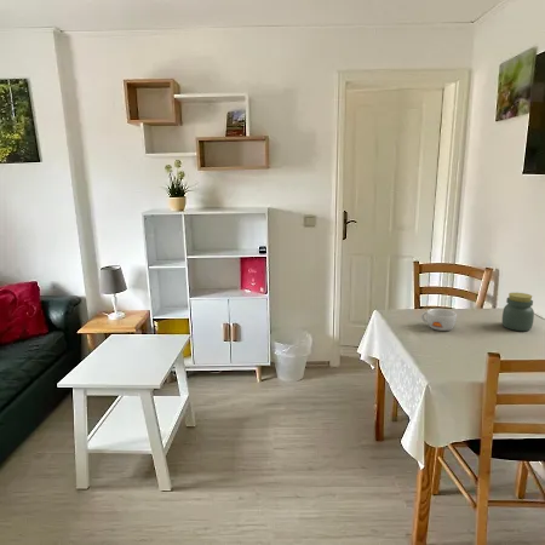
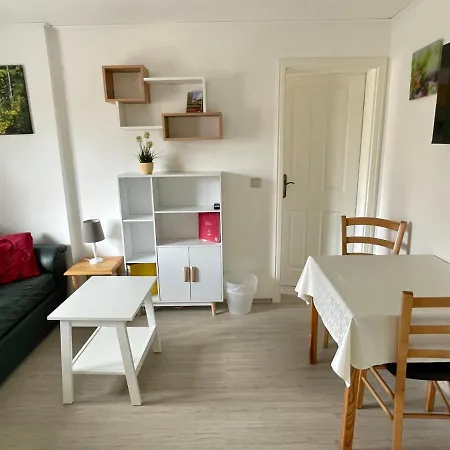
- jar (518, 310)
- bowl (437, 319)
